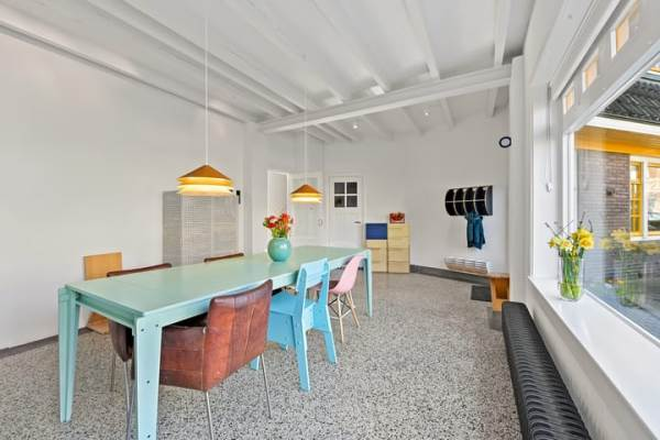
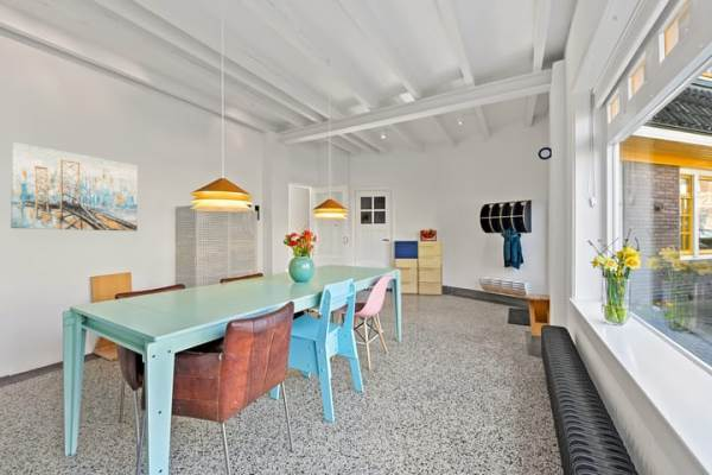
+ wall art (82, 192)
